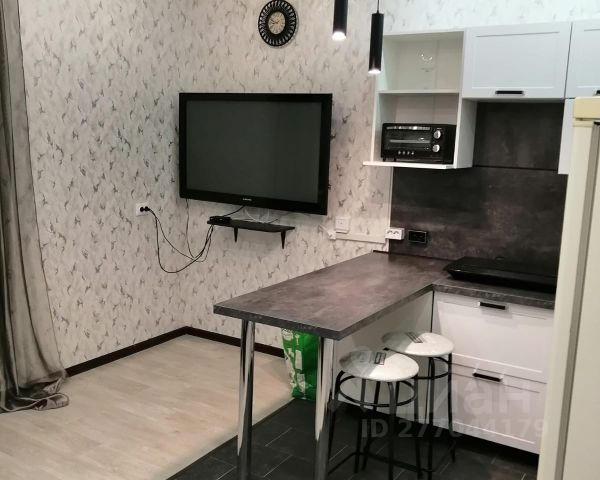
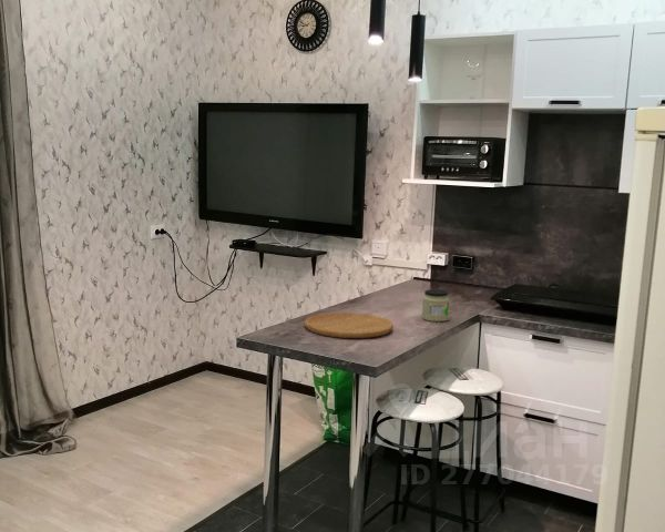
+ jar (436, 305)
+ cutting board (348, 325)
